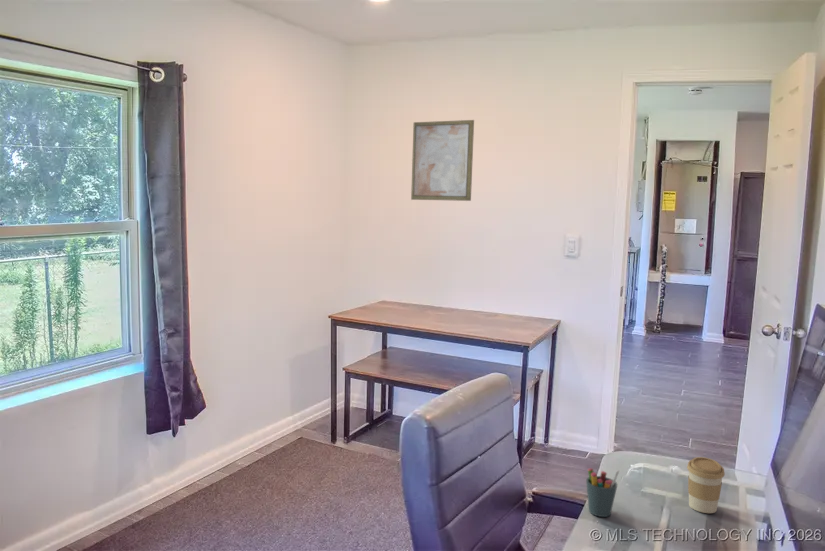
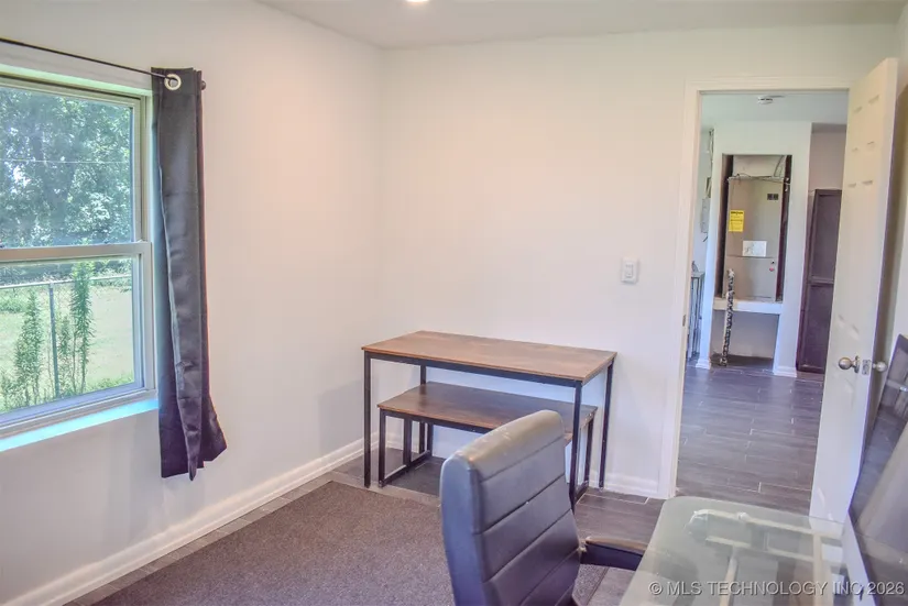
- wall art (441, 160)
- pen holder (600, 489)
- coffee cup (704, 484)
